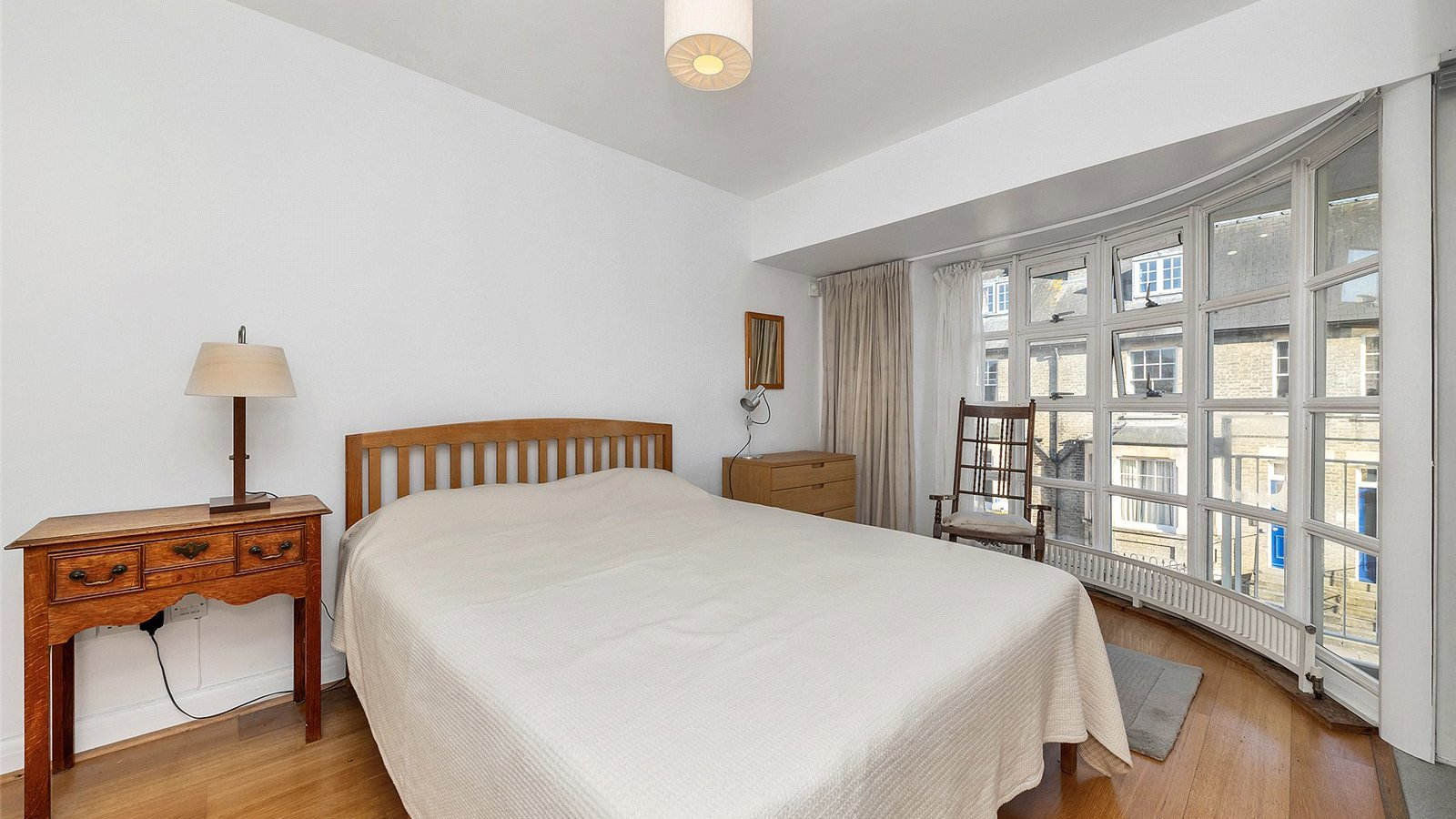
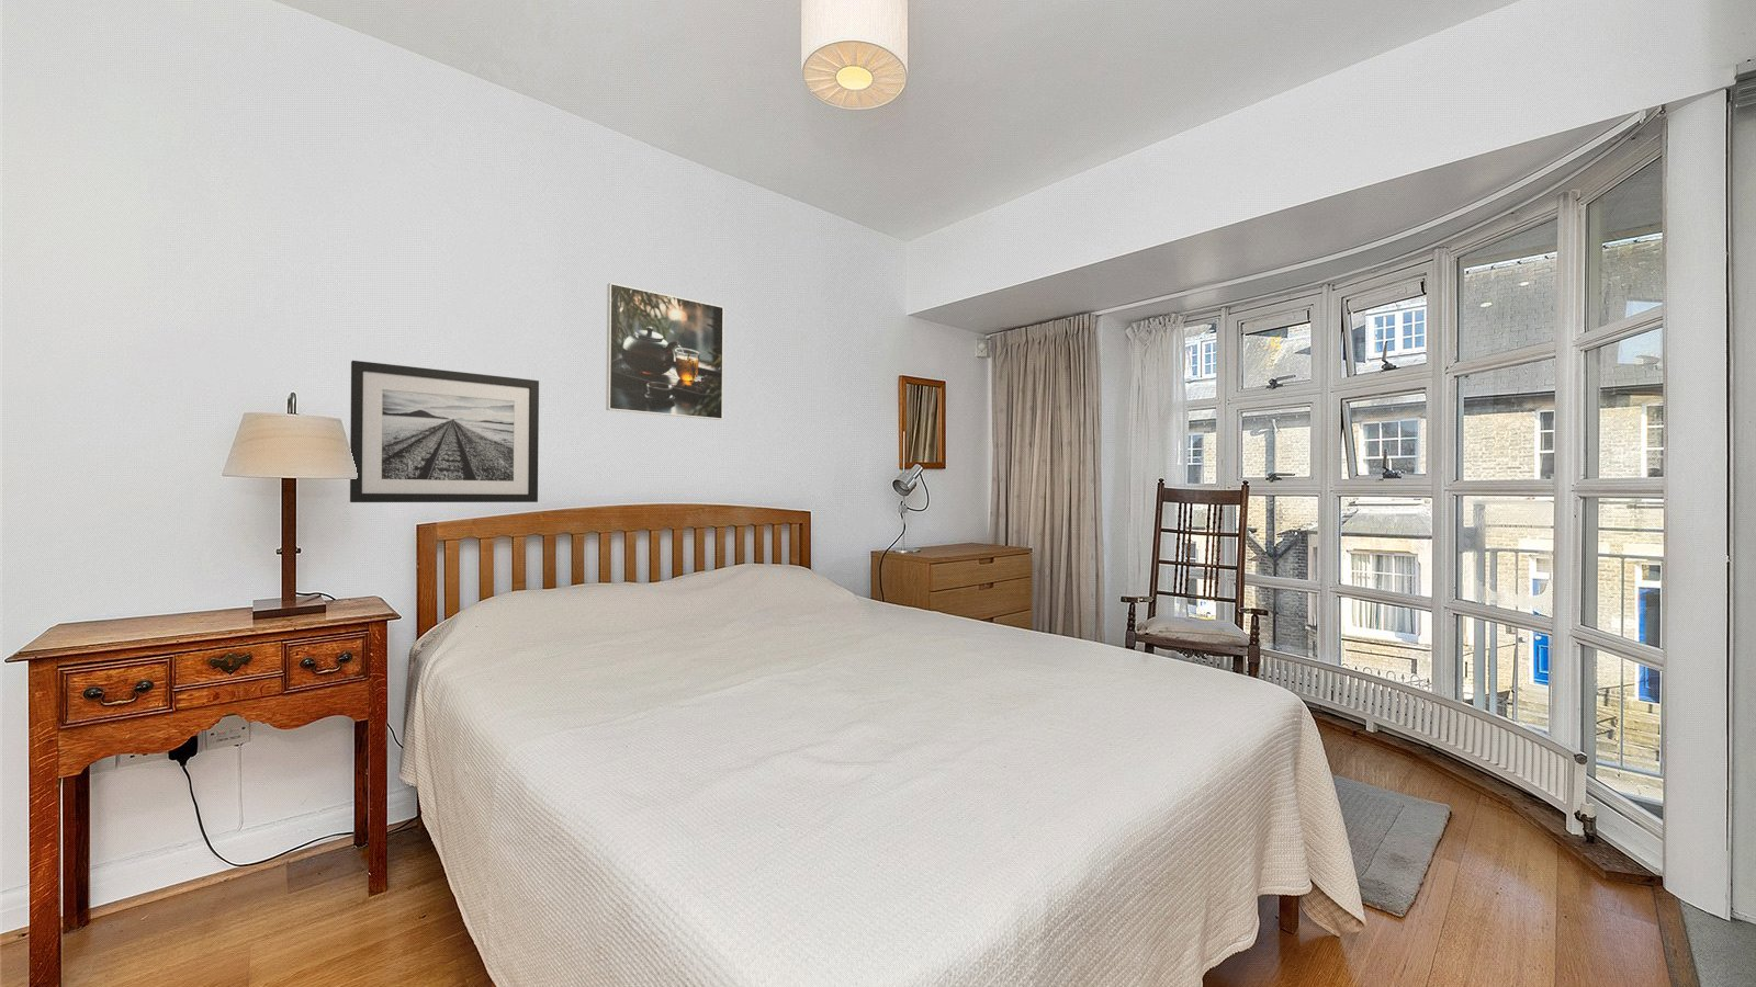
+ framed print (667, 356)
+ wall art (451, 436)
